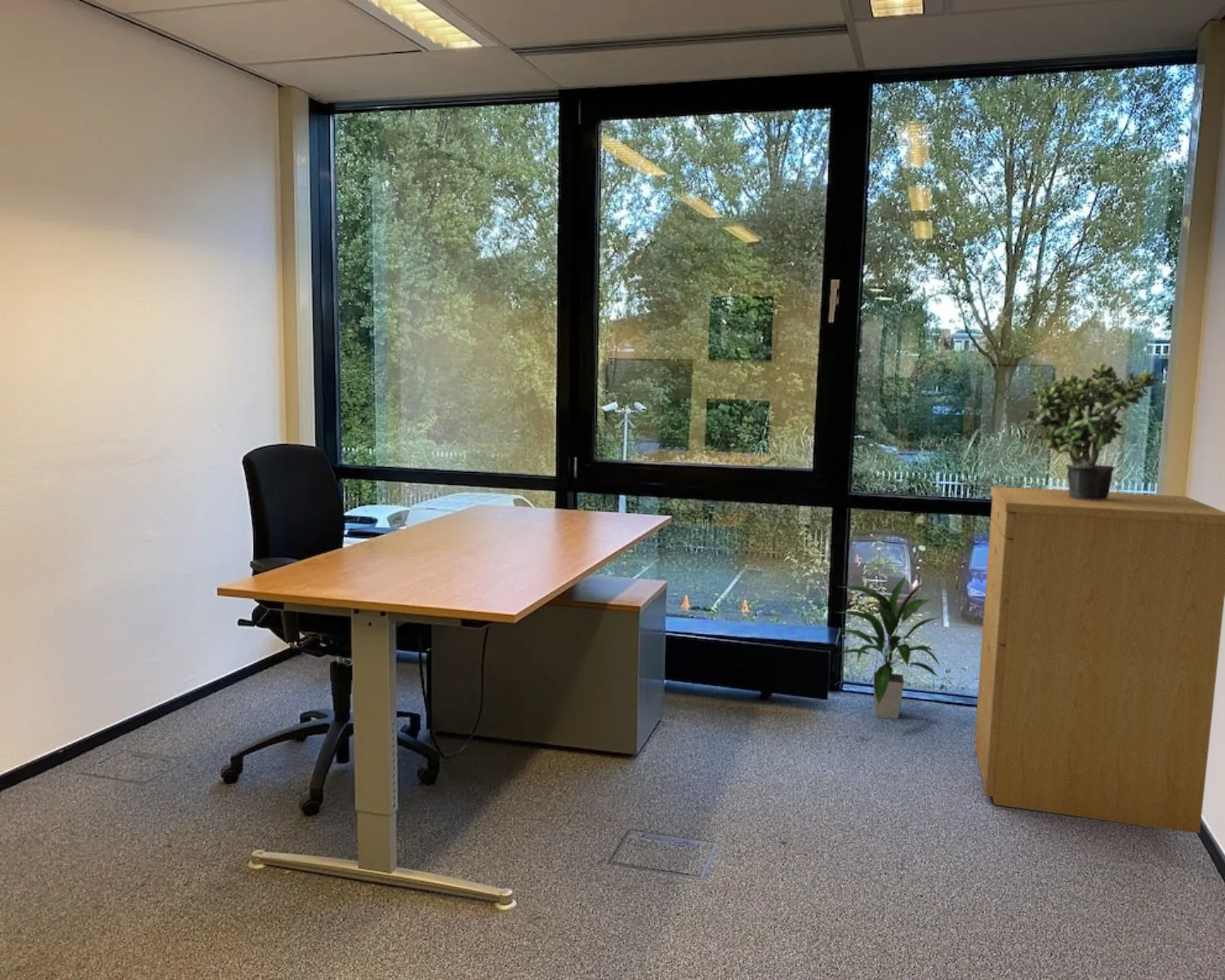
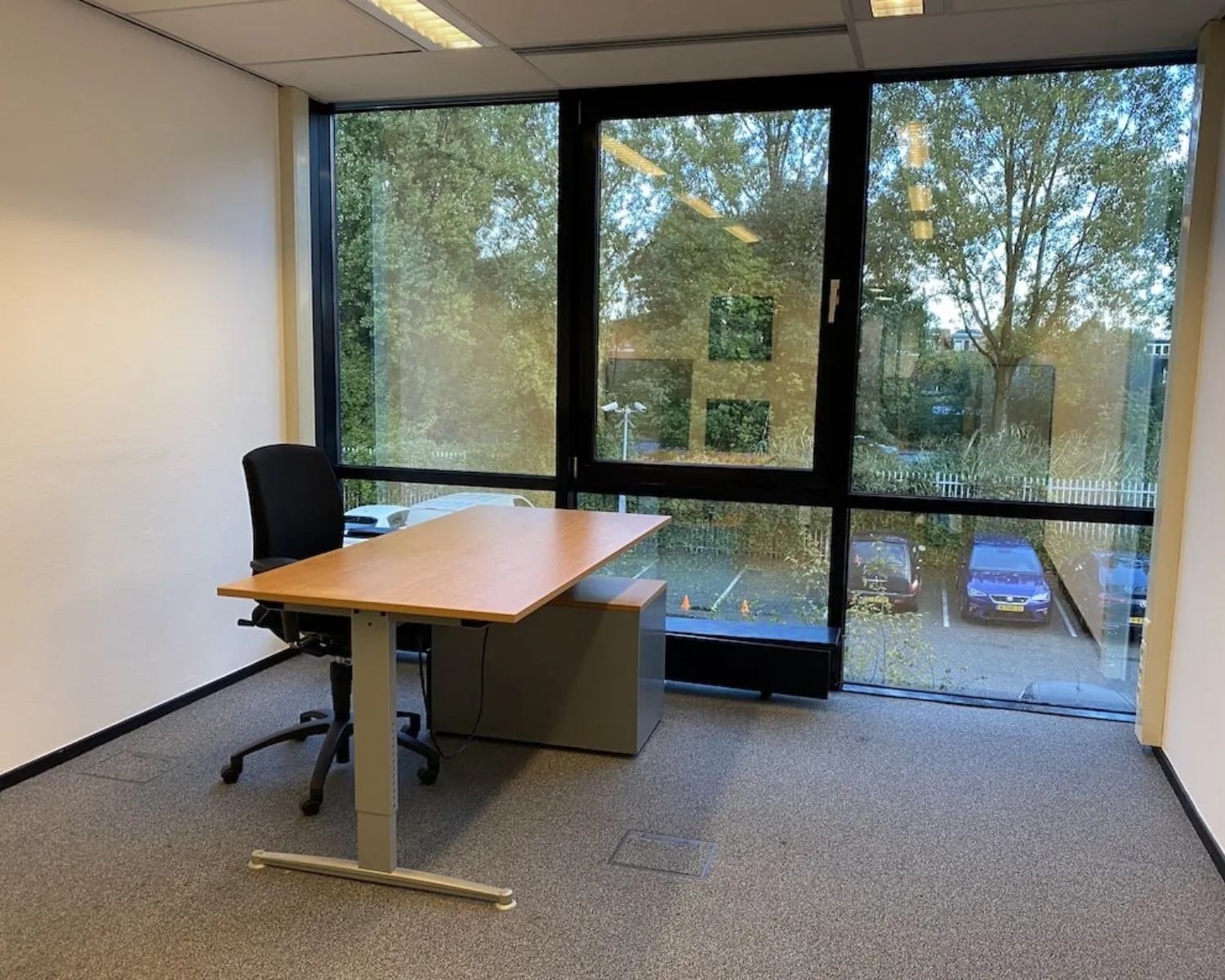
- indoor plant (888, 645)
- potted plant (1092, 430)
- filing cabinet (1087, 645)
